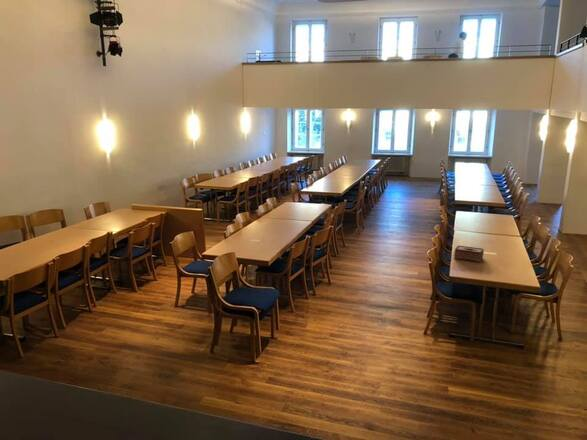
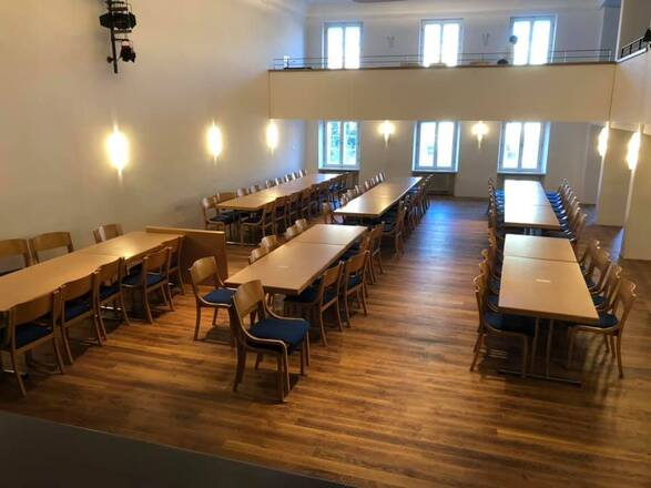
- tissue box (468, 253)
